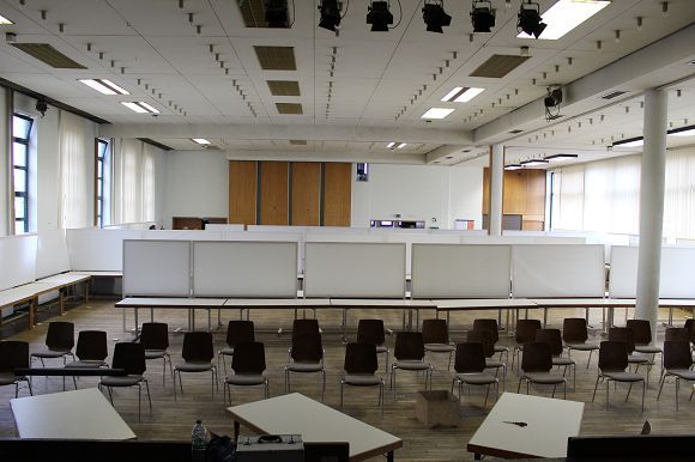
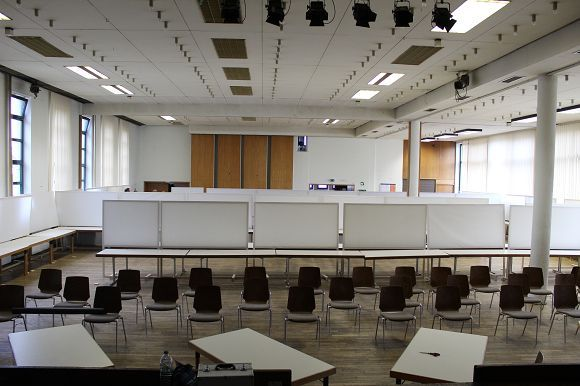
- storage bin (436, 408)
